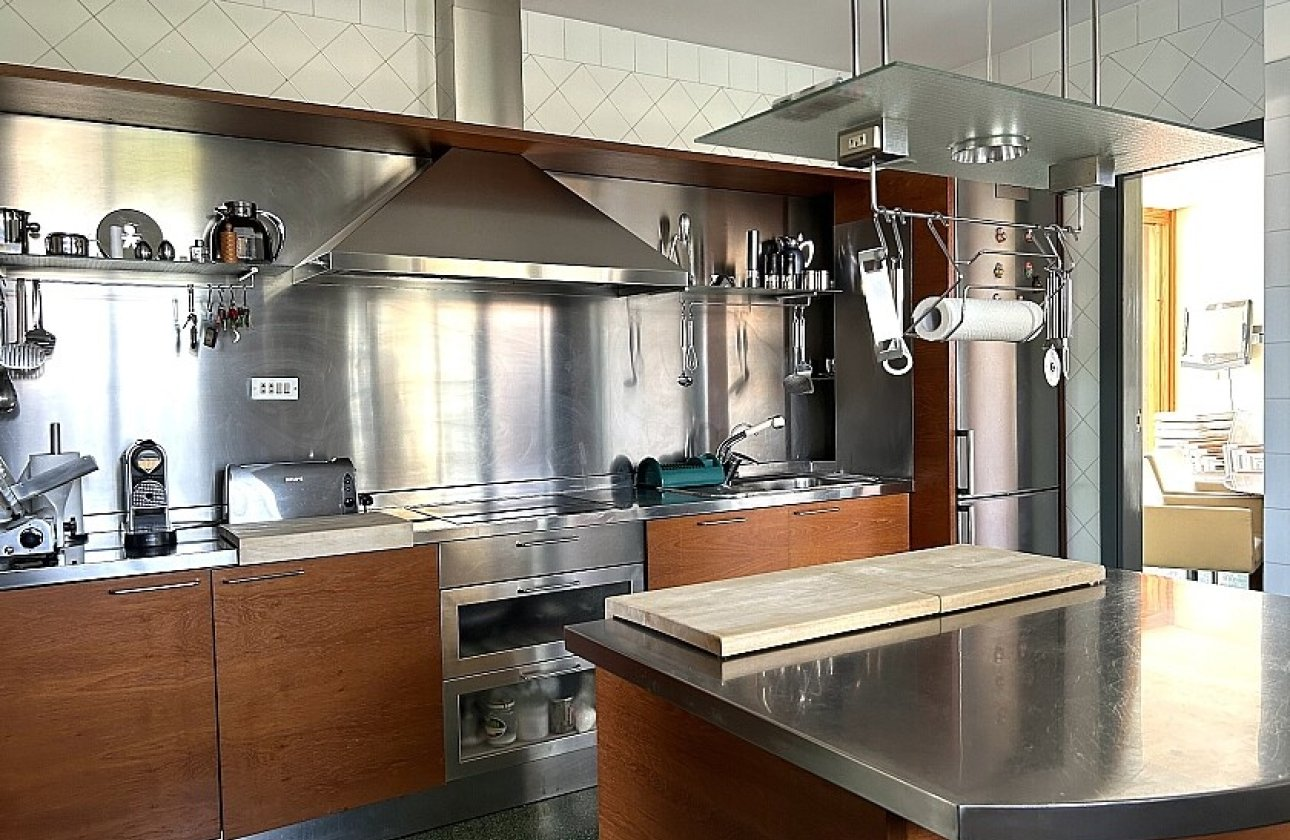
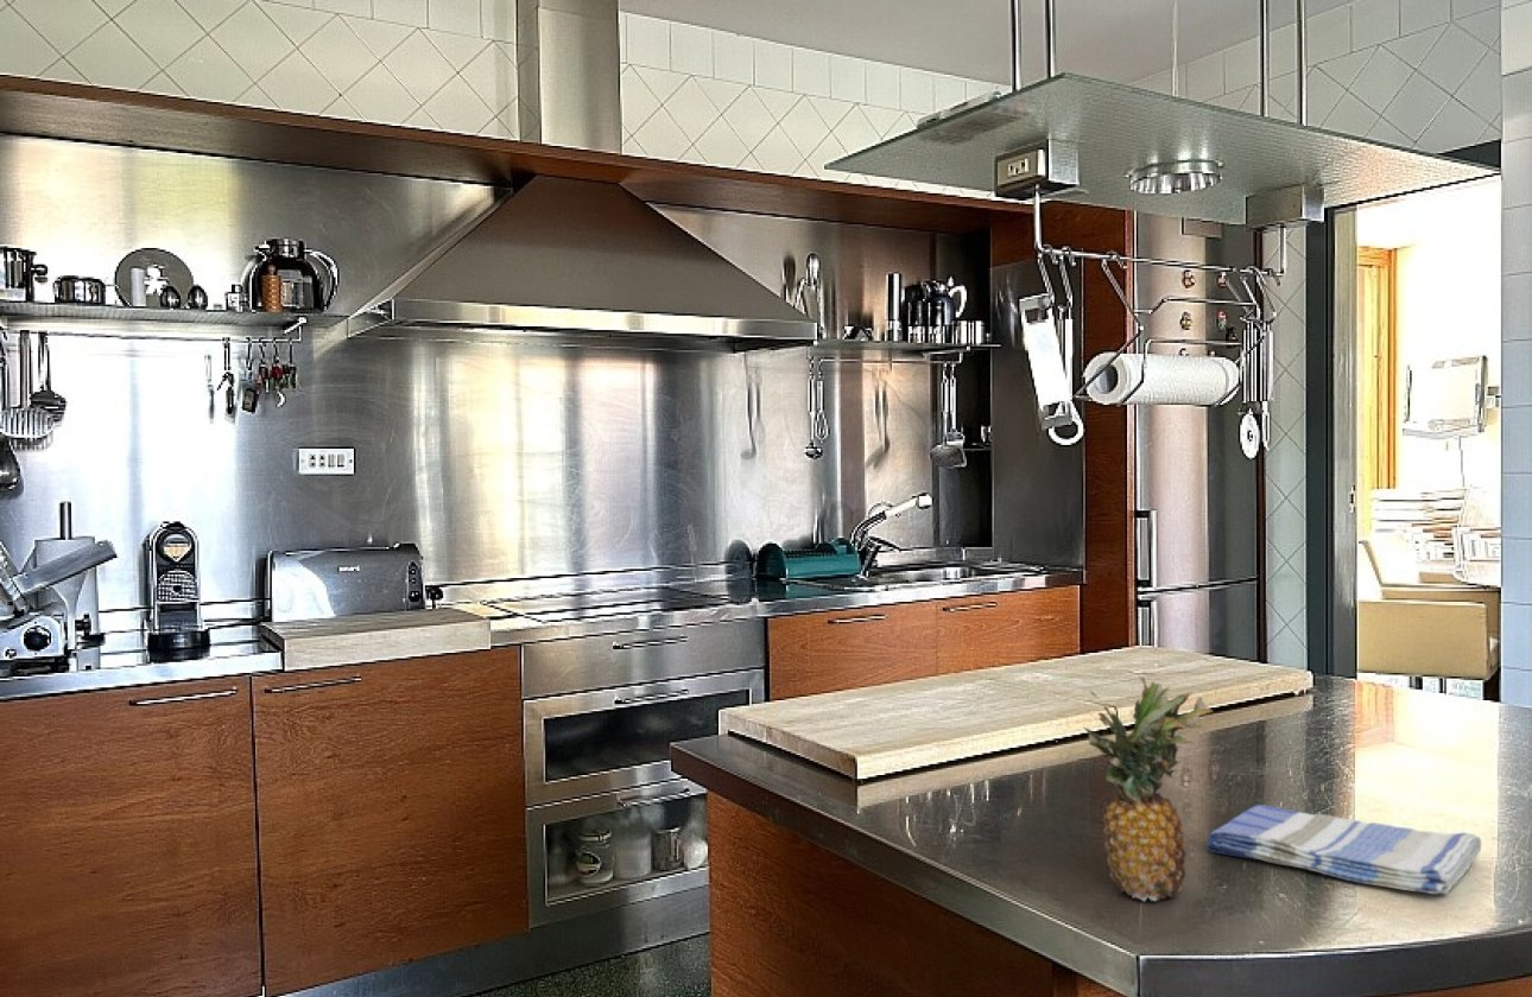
+ dish towel (1343, 842)
+ fruit (1151, 790)
